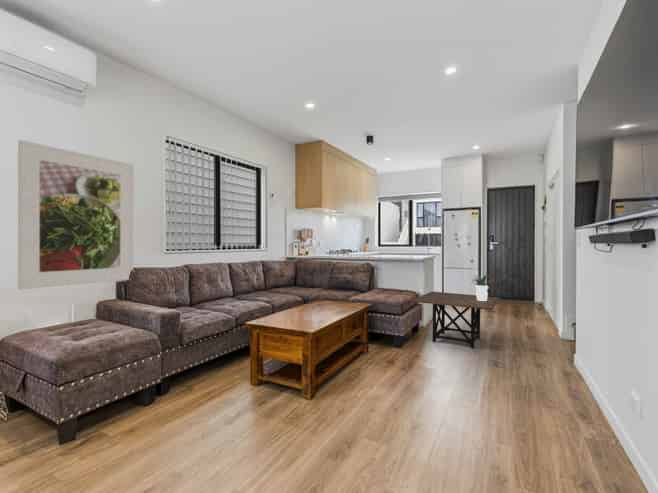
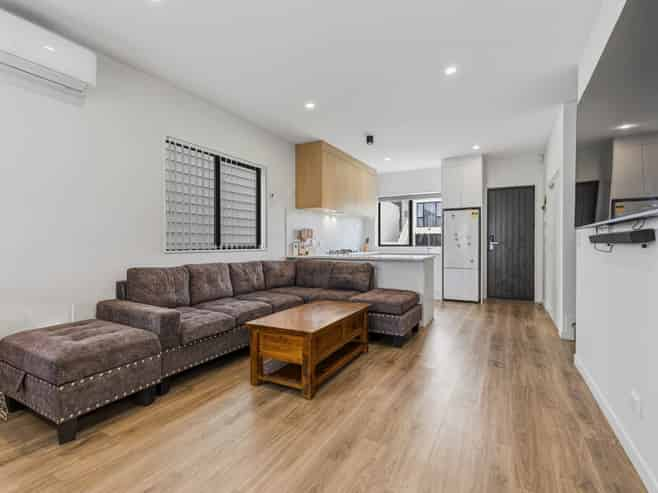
- side table (456, 319)
- potted plant (482, 287)
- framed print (83, 218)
